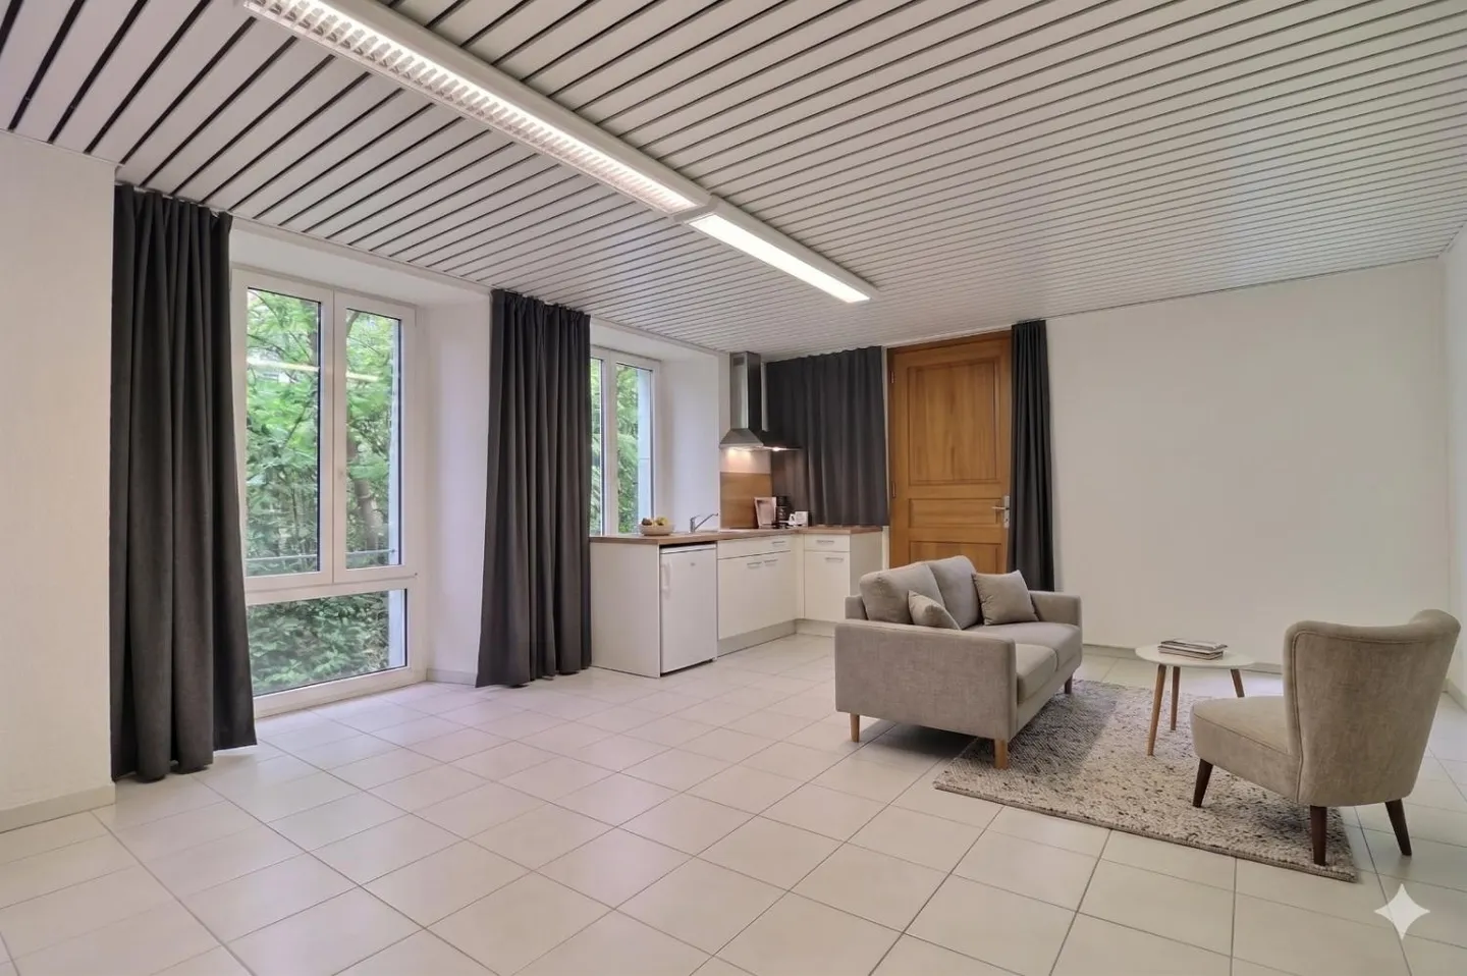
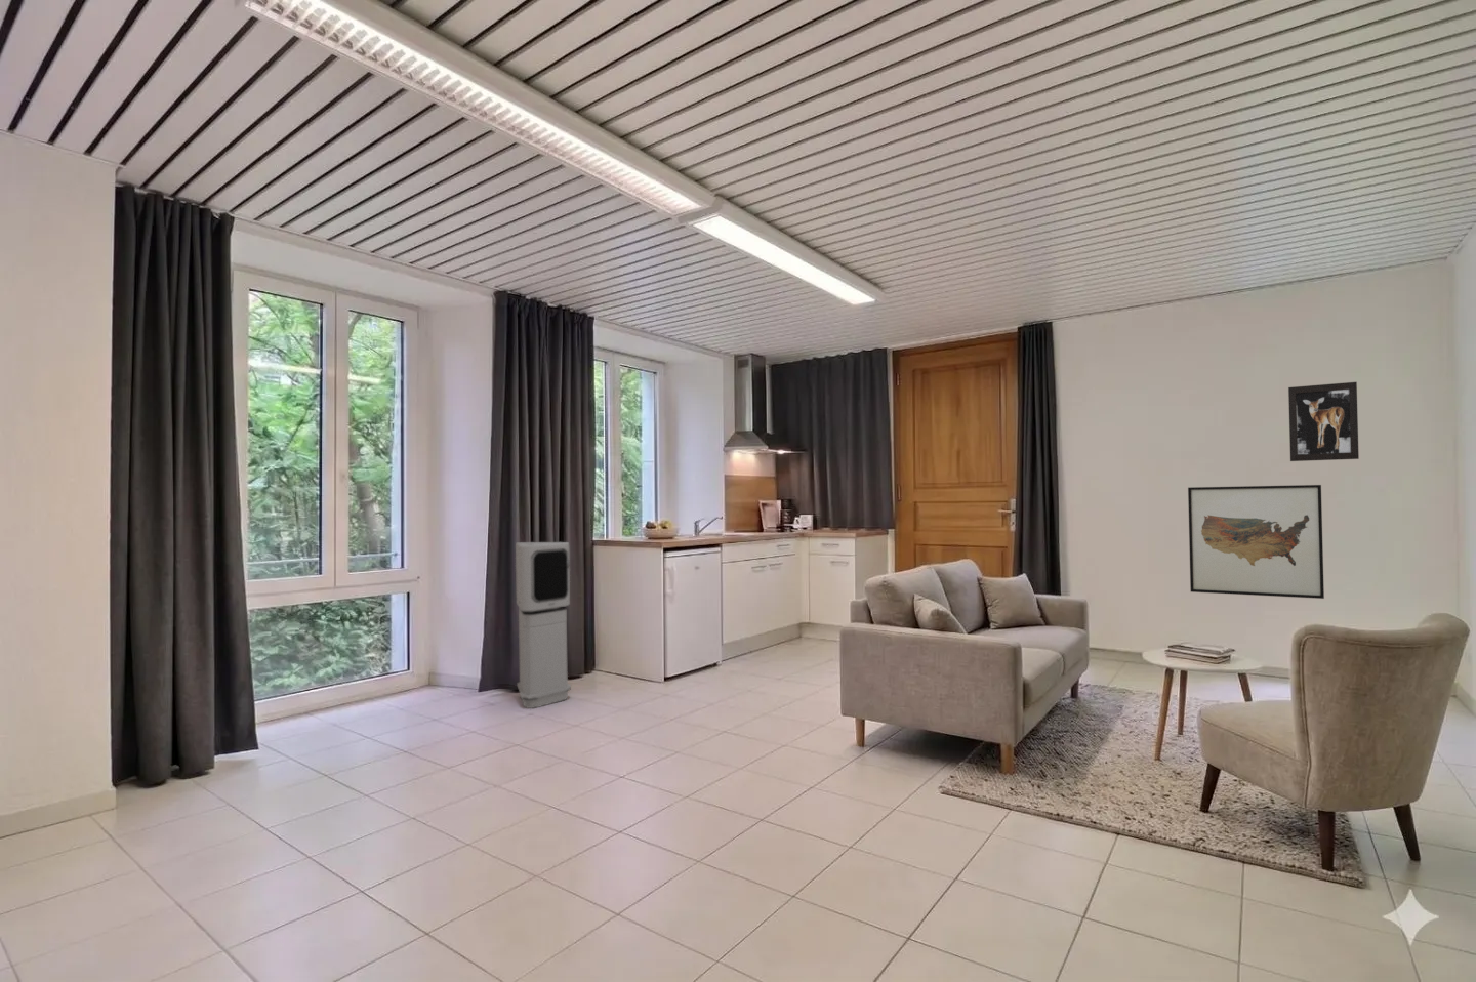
+ wall art (1323, 422)
+ wall art (1252, 540)
+ air purifier (534, 621)
